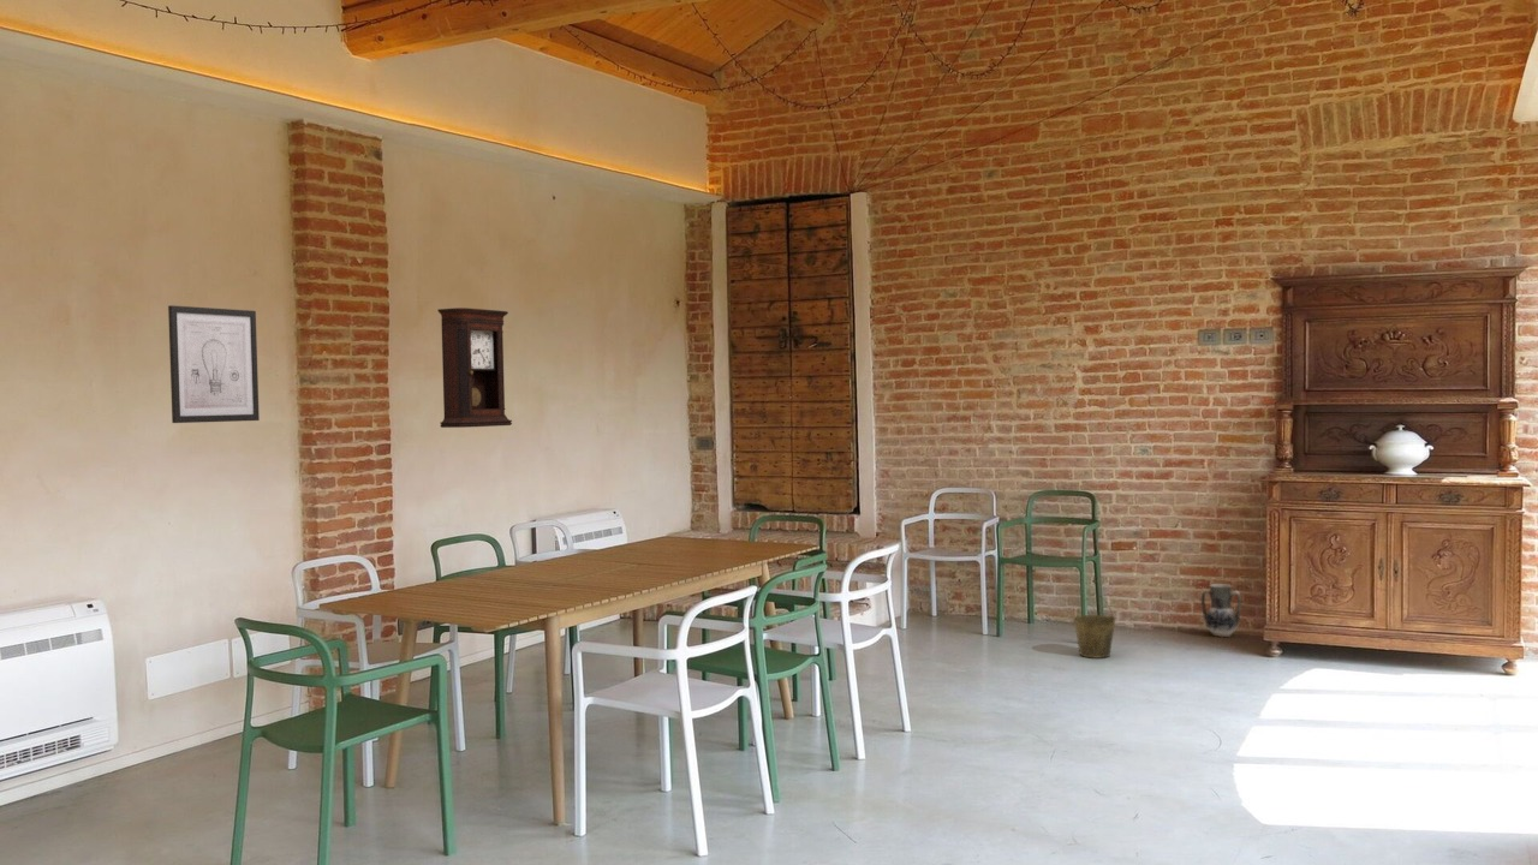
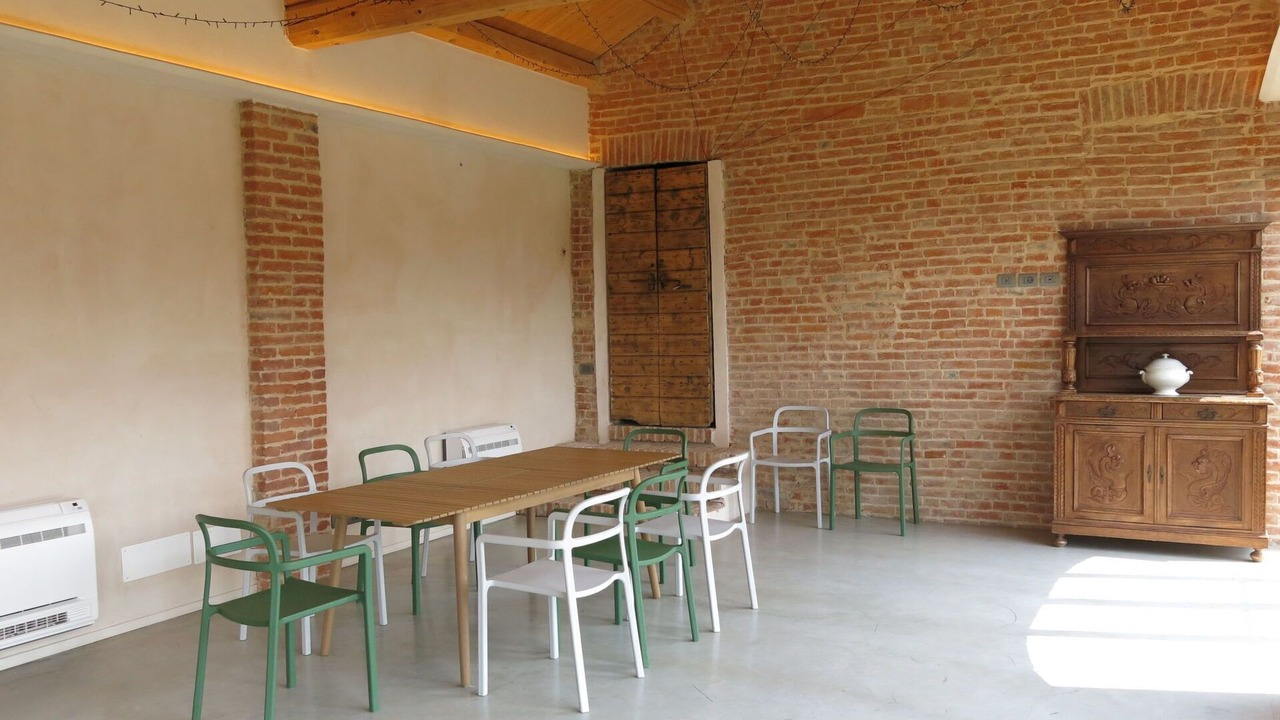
- ceramic jug (1221, 609)
- pendulum clock (477, 368)
- wall art (215, 364)
- bucket (1095, 624)
